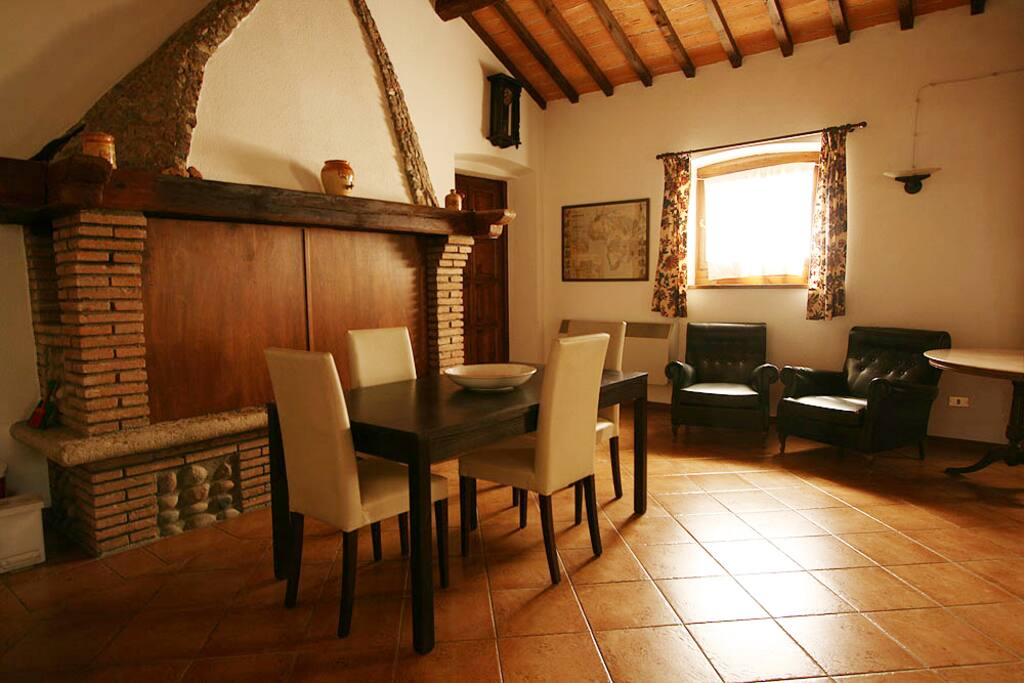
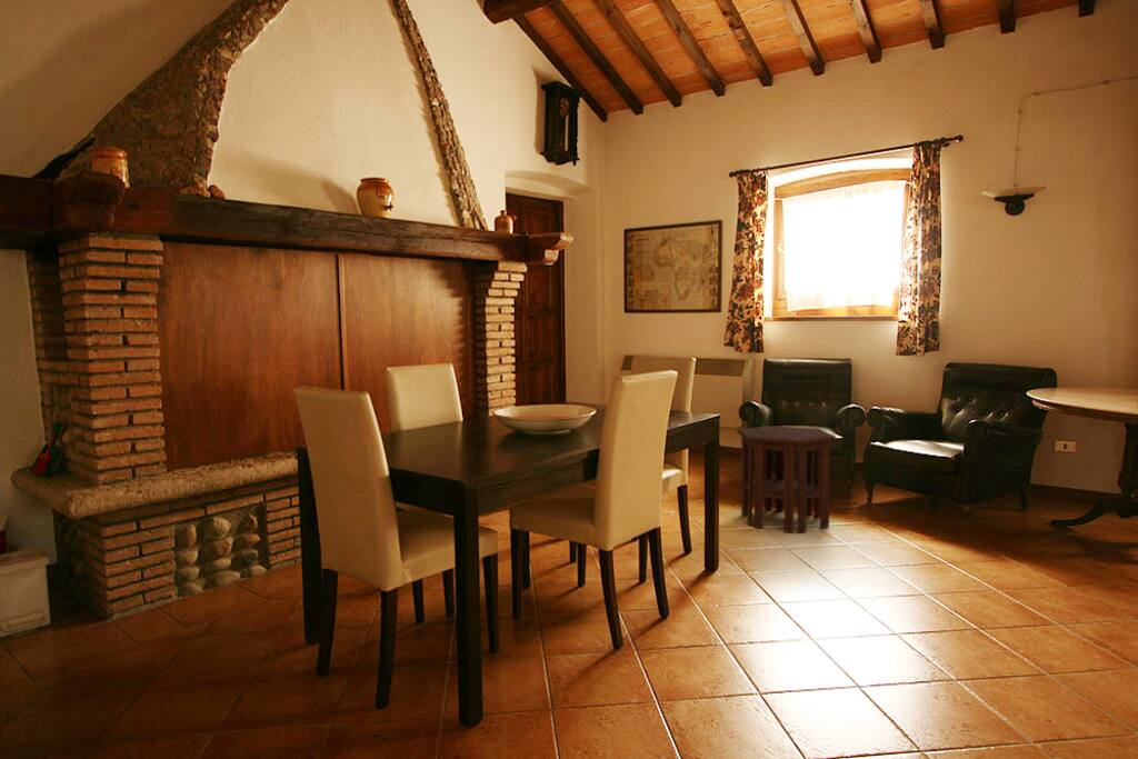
+ side table (783, 476)
